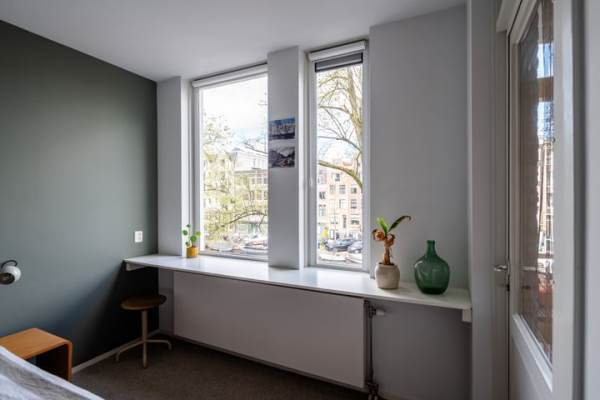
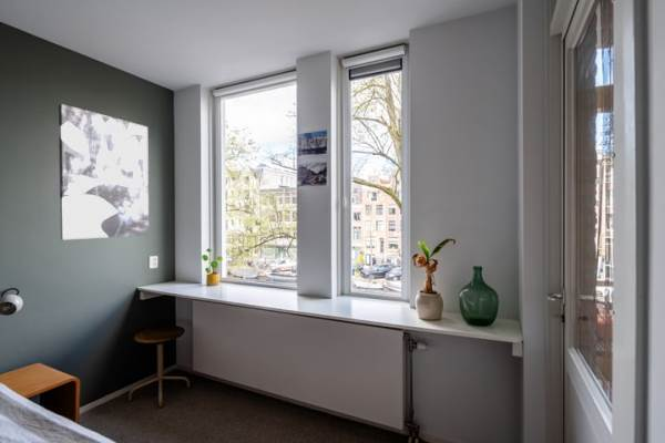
+ wall art (109, 177)
